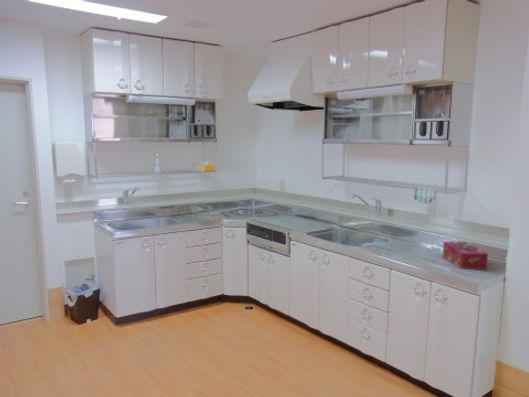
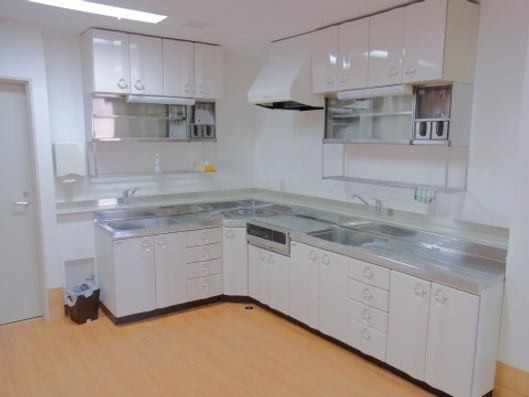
- tissue box (464, 255)
